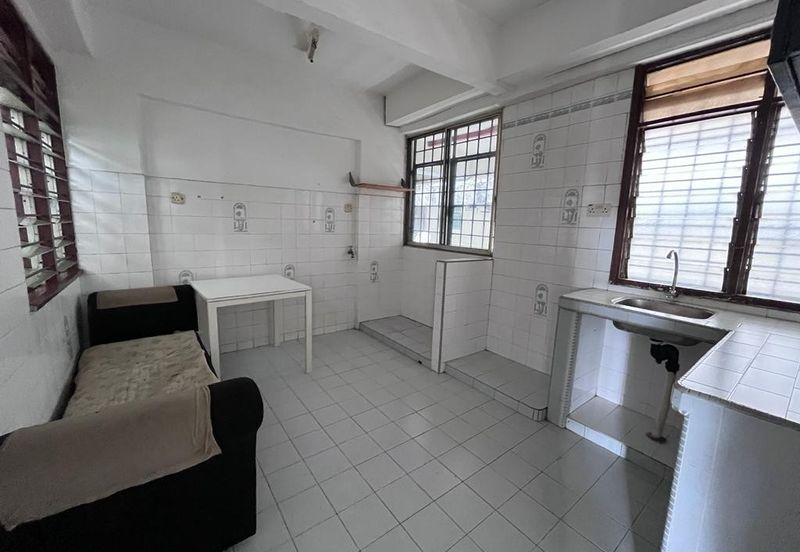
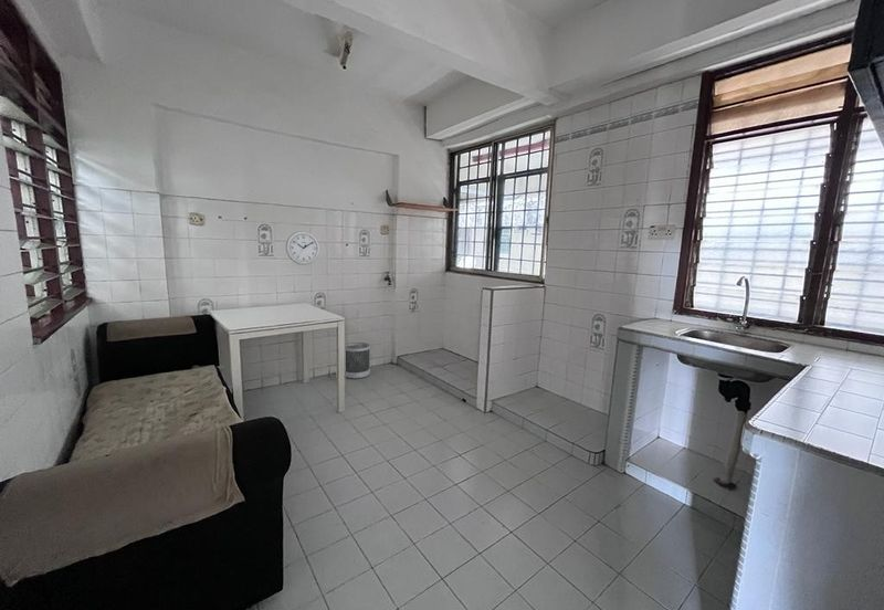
+ wastebasket (356, 359)
+ wall clock (303, 248)
